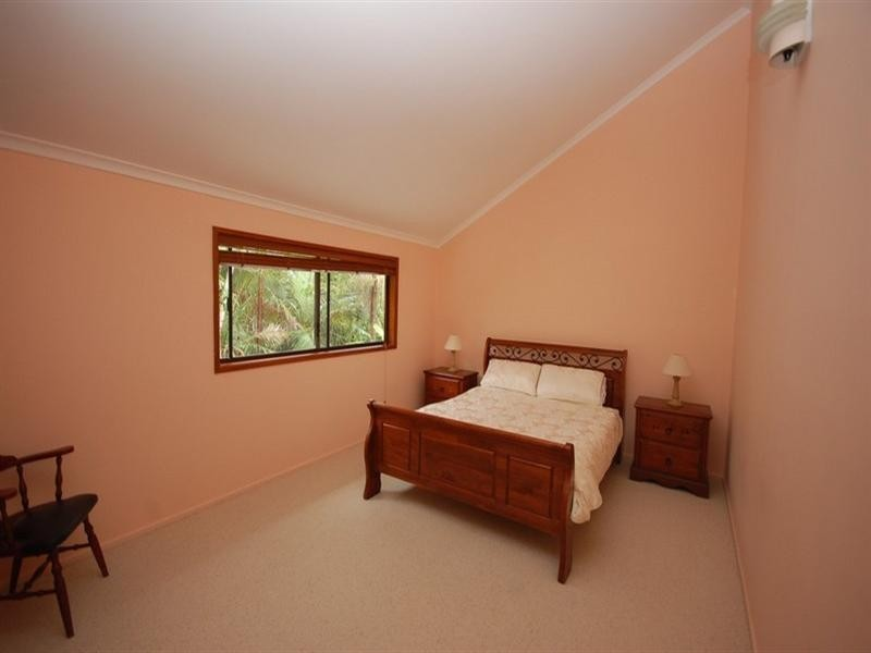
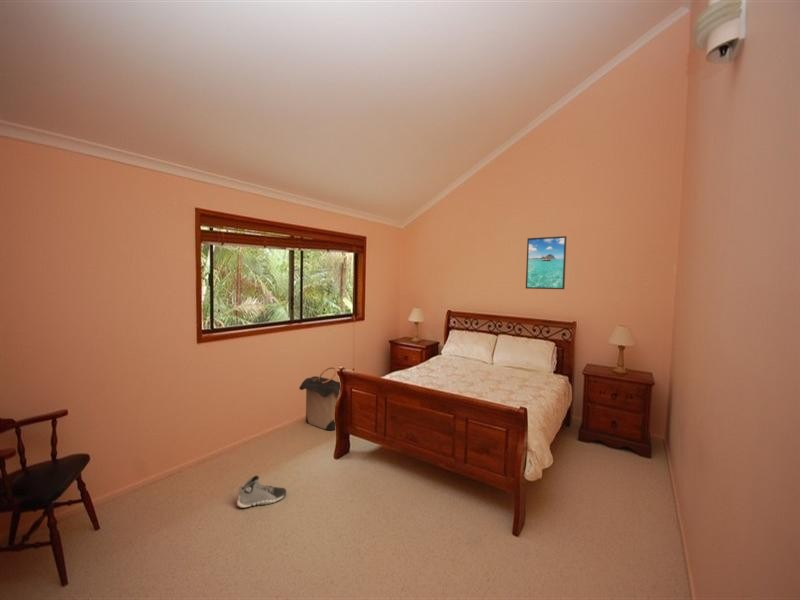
+ sneaker (262, 488)
+ laundry hamper (322, 395)
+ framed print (545, 263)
